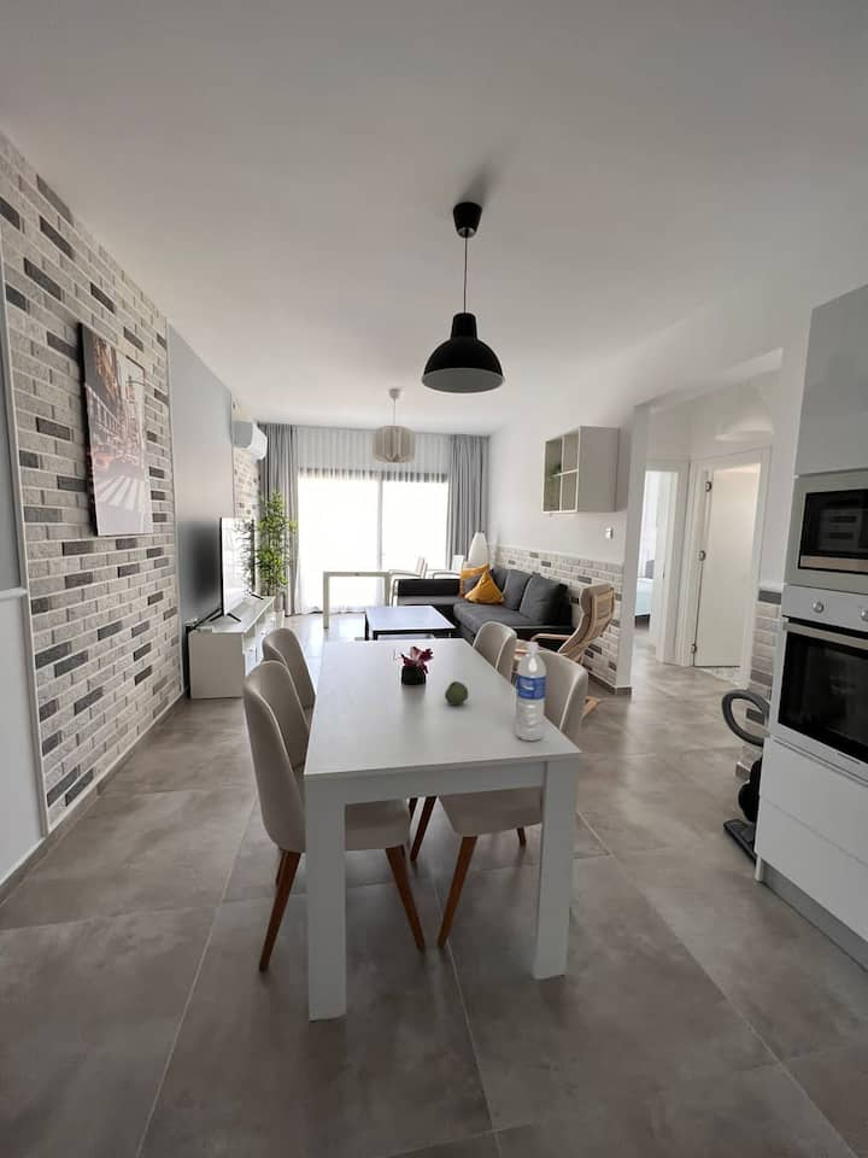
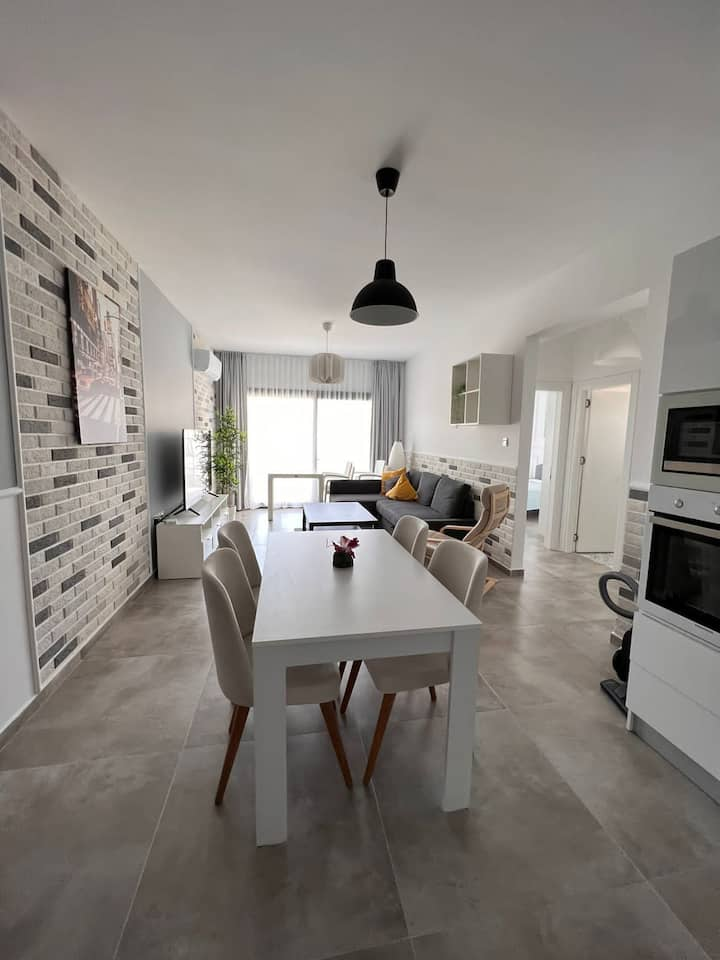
- fruit (456, 692)
- water bottle (530, 690)
